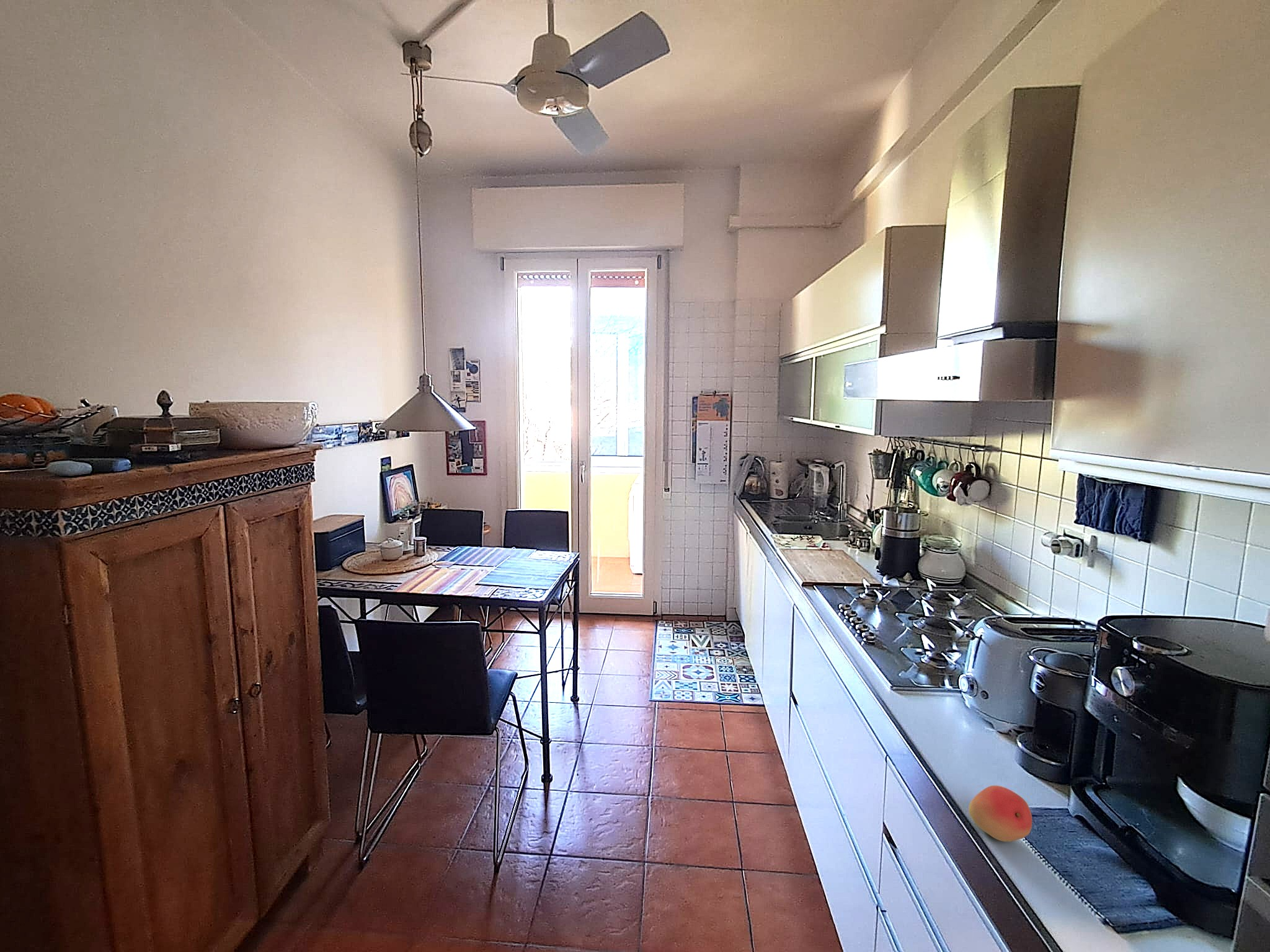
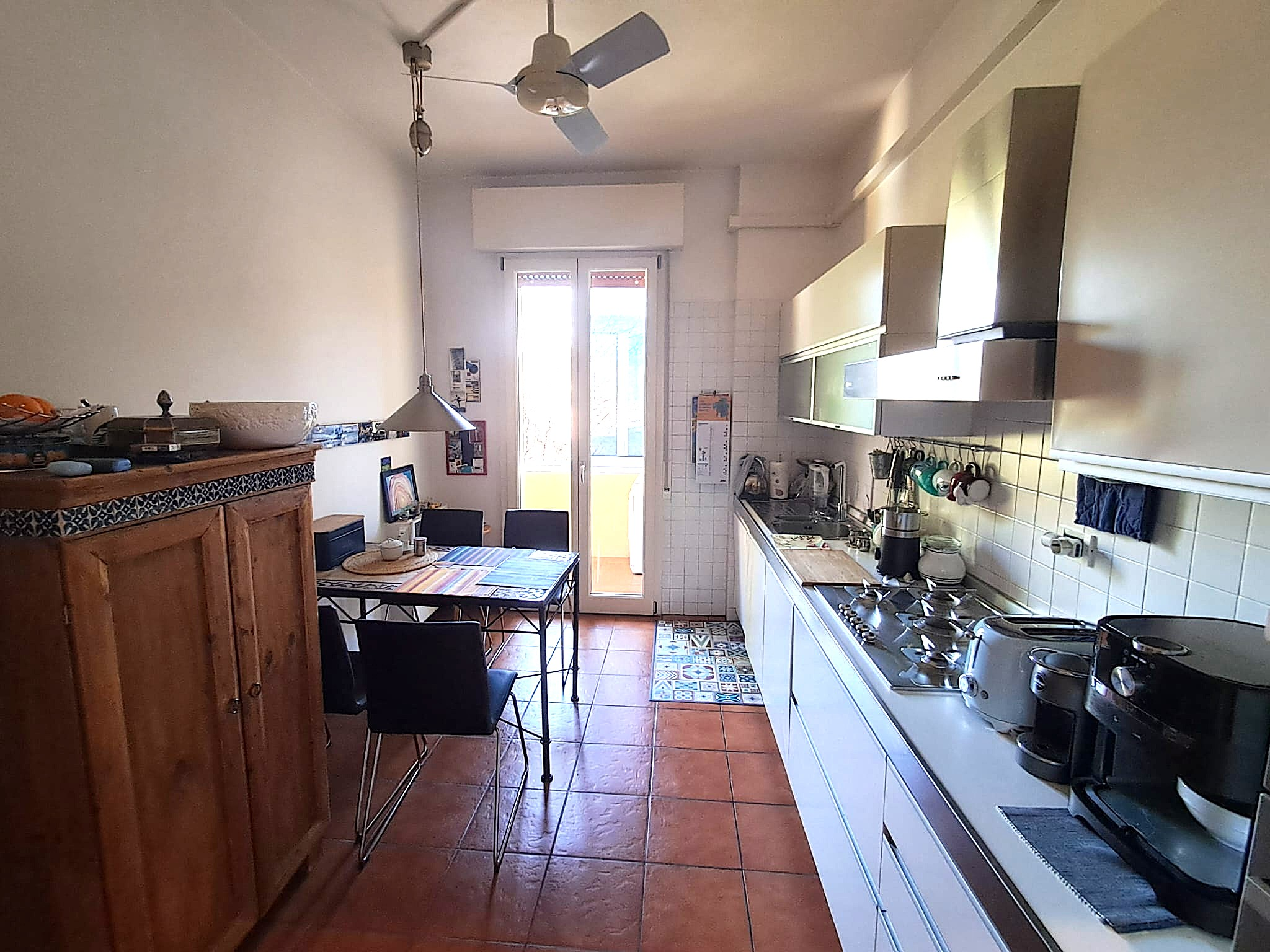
- fruit (1000, 813)
